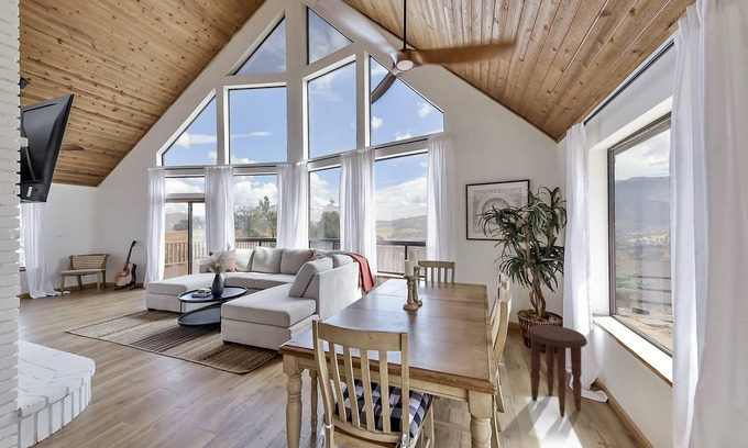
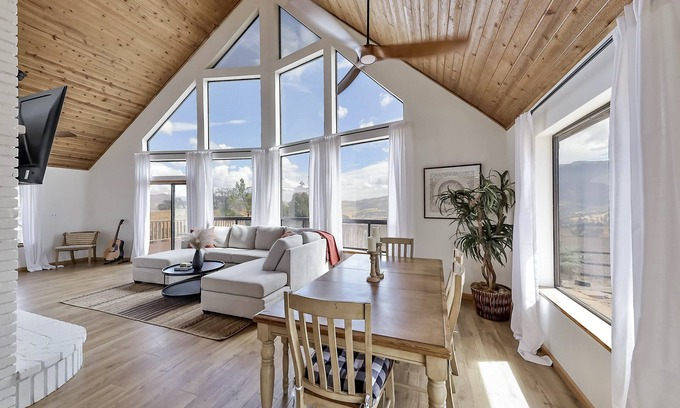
- side table (558, 368)
